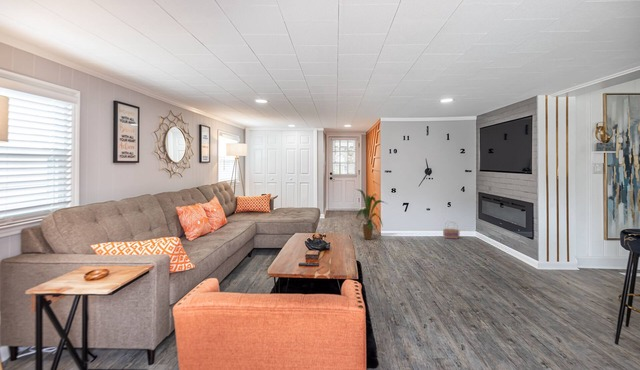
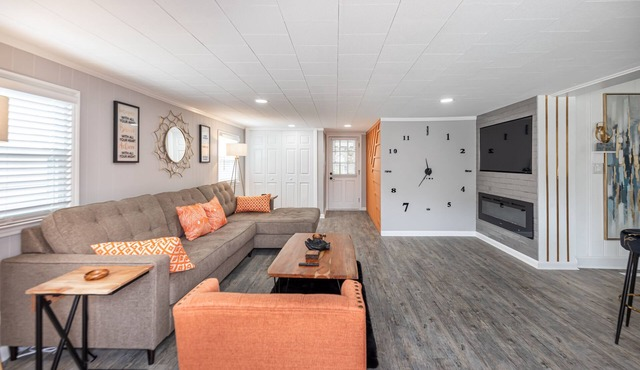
- house plant (372, 214)
- basket (451, 229)
